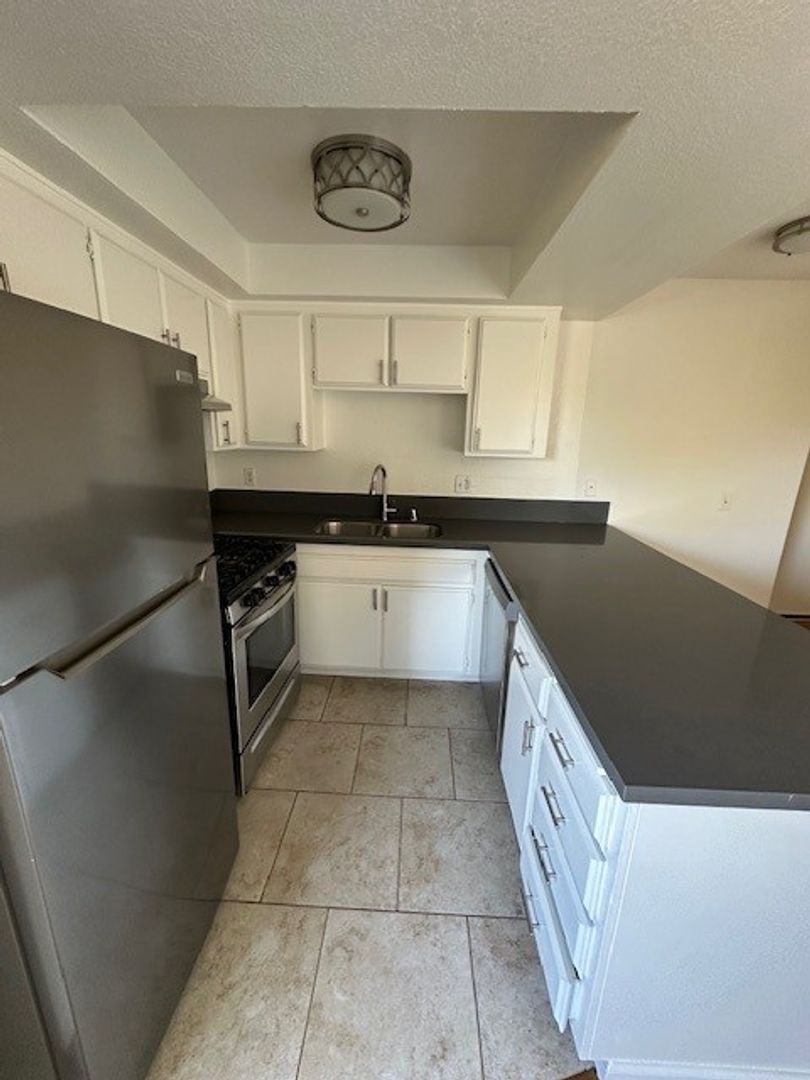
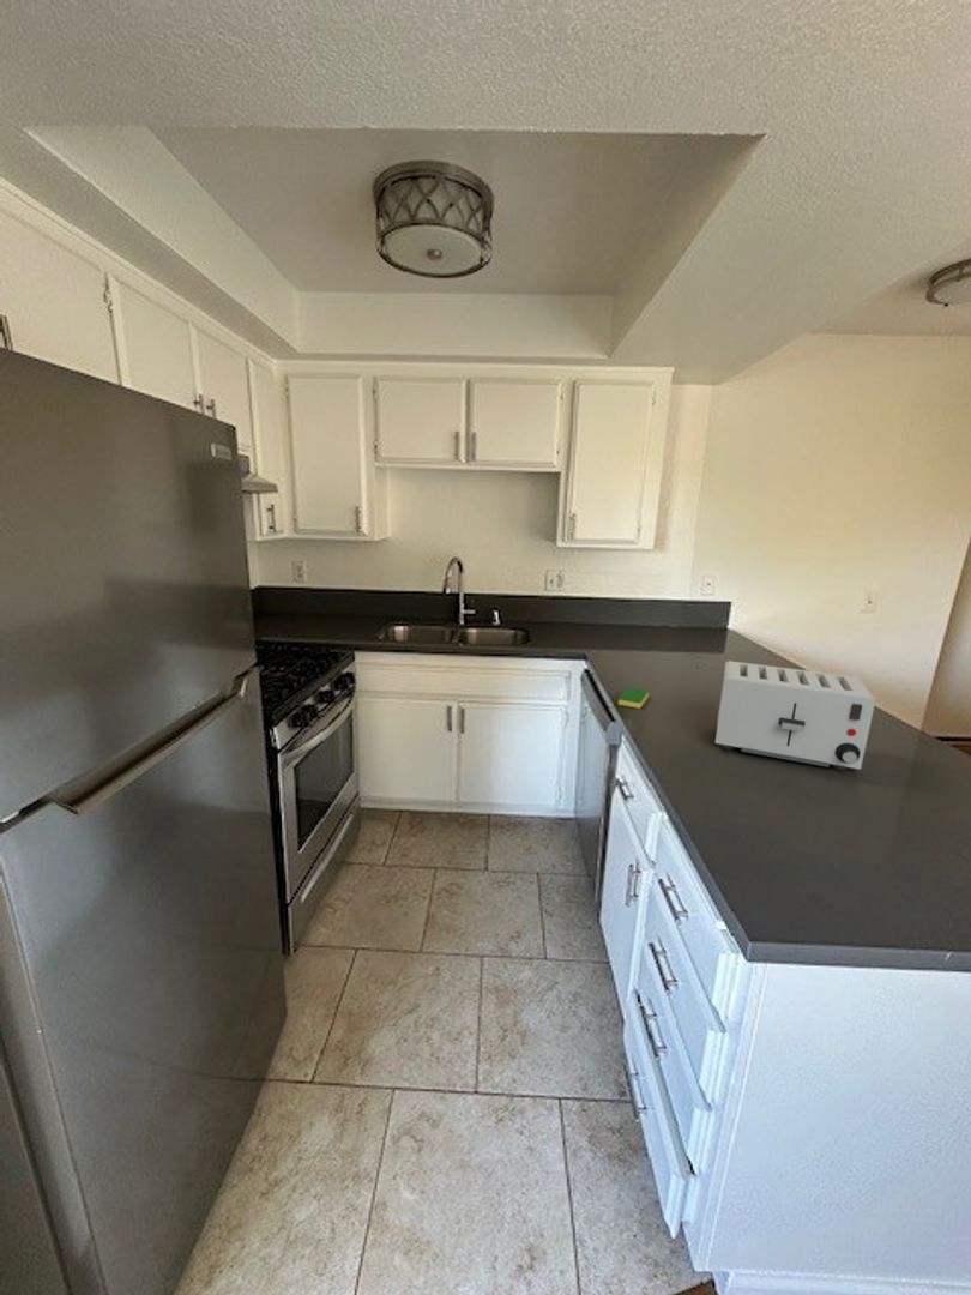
+ toaster (786, 715)
+ dish sponge (633, 697)
